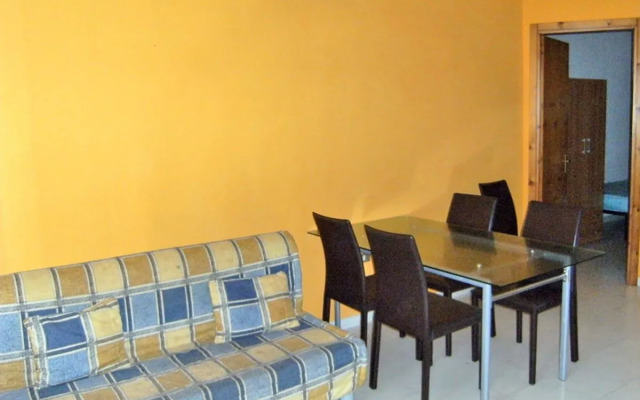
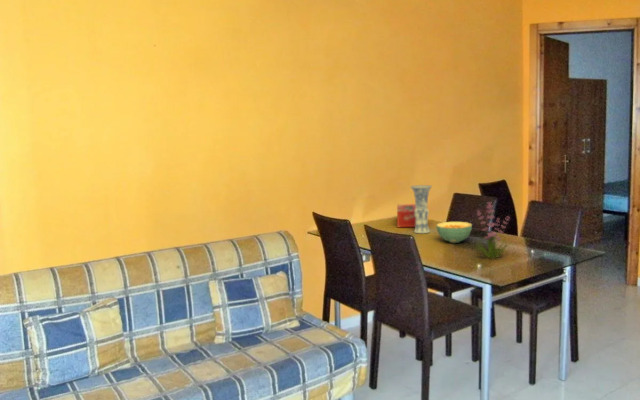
+ plant (491, 229)
+ cereal bowl (454, 233)
+ tissue box (409, 215)
+ vase (421, 209)
